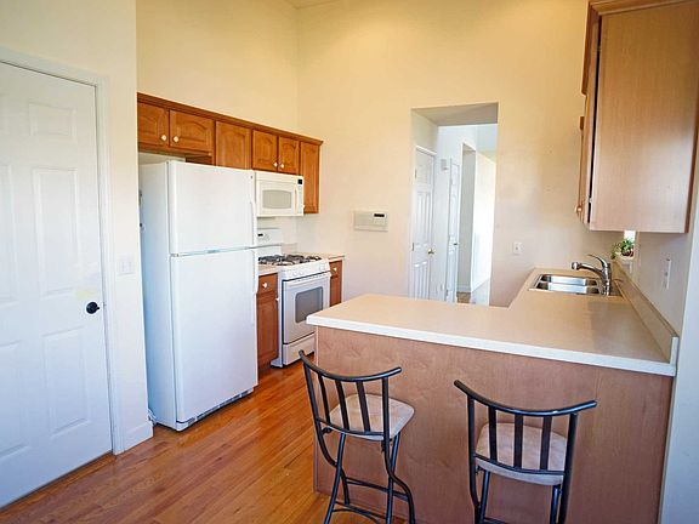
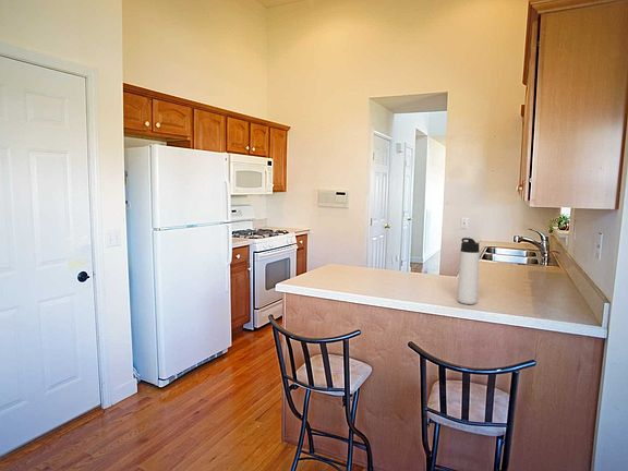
+ thermos bottle (468, 270)
